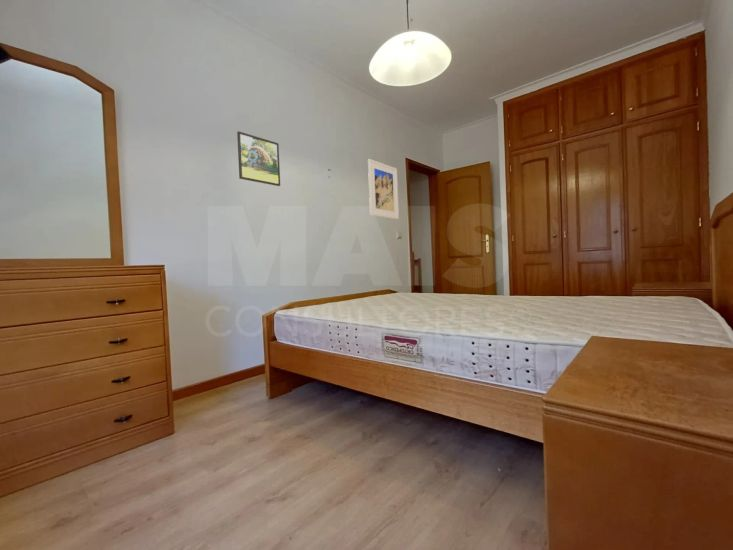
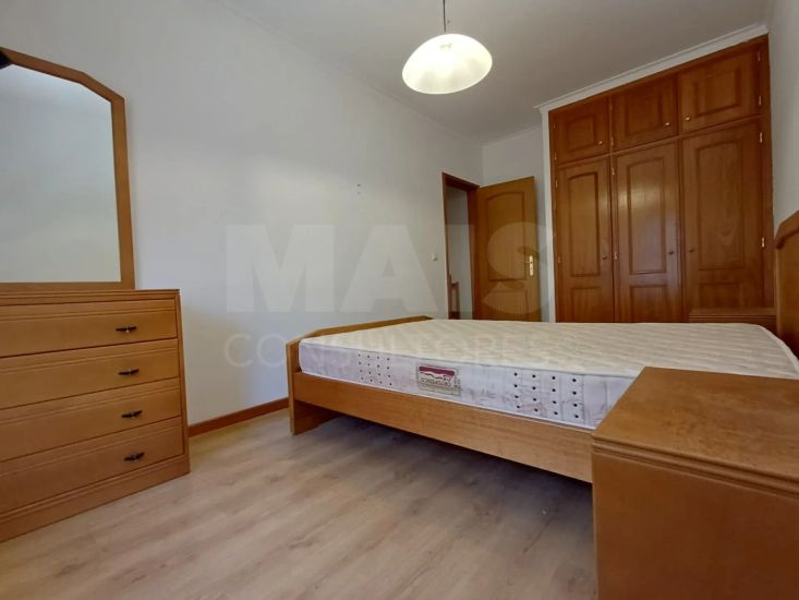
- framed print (259, 160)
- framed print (384, 190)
